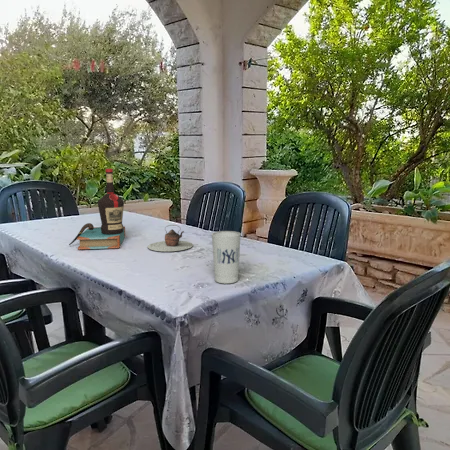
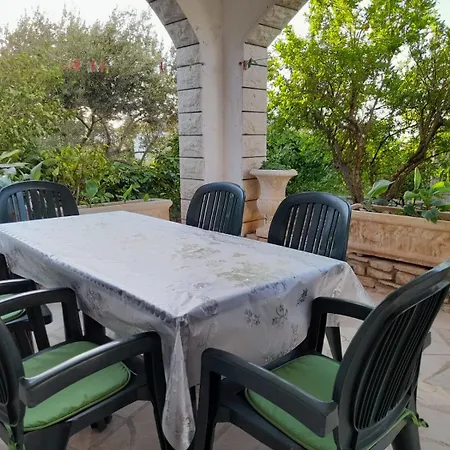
- bottle (98, 206)
- teapot (170, 235)
- cup (226, 257)
